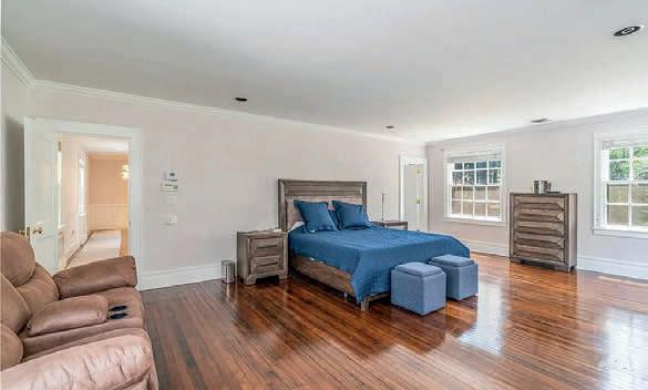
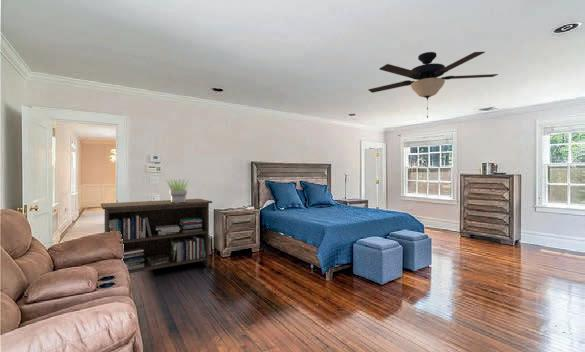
+ storage cabinet (158, 236)
+ ceiling fan (427, 87)
+ potted plant (178, 190)
